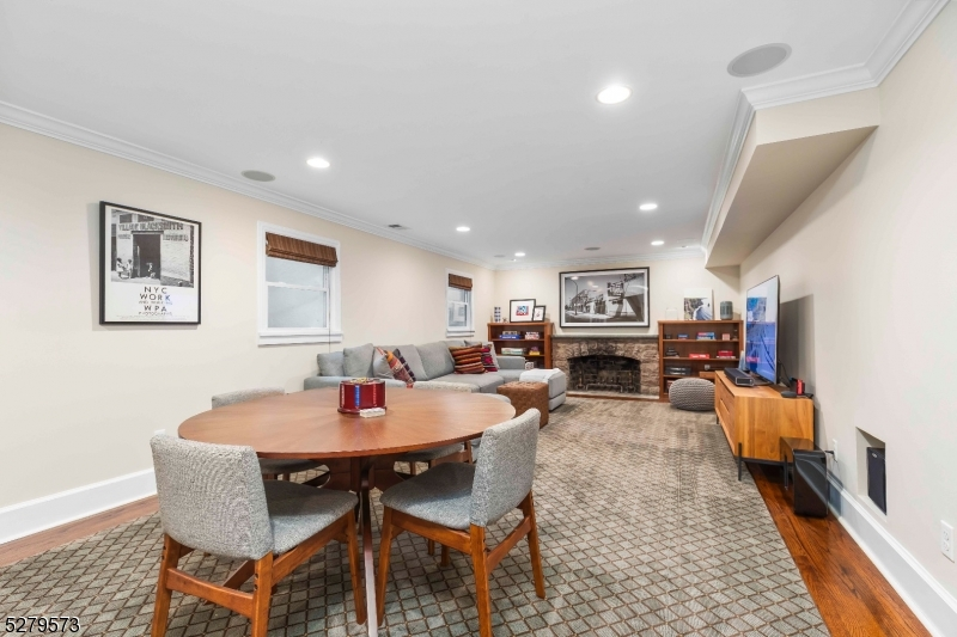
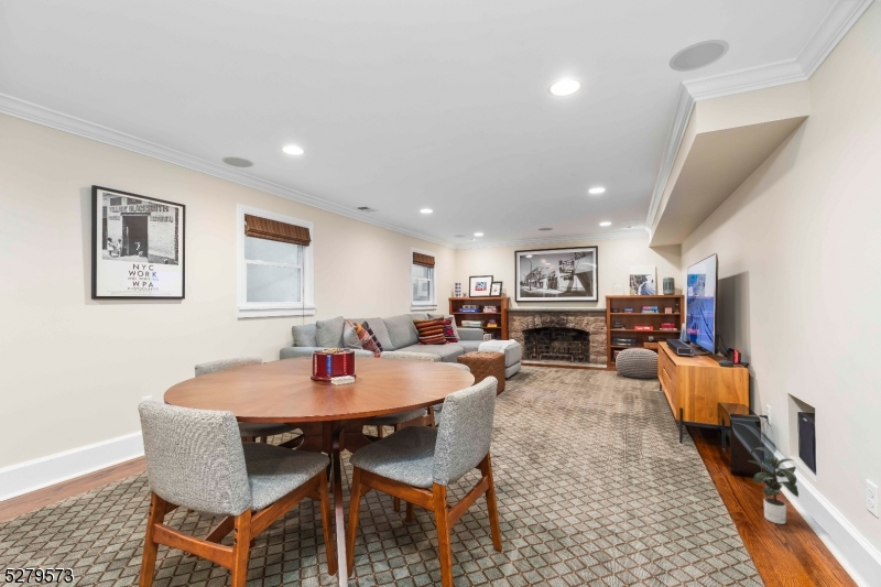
+ potted plant (779, 487)
